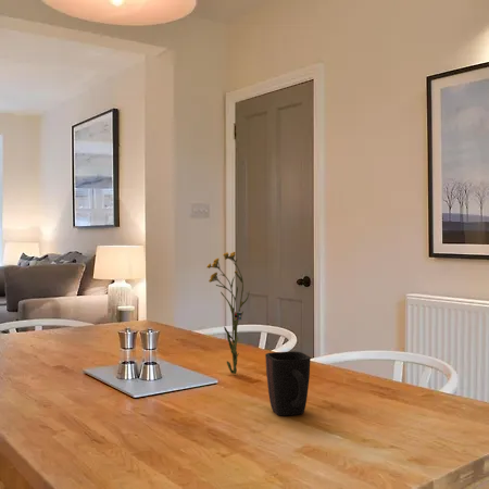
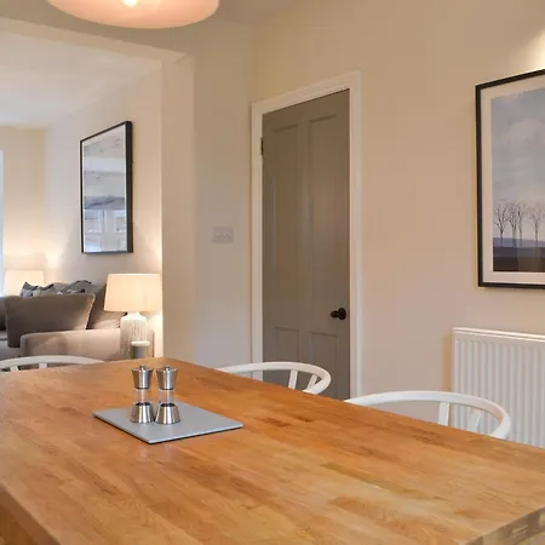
- flower (231, 314)
- mug (292, 385)
